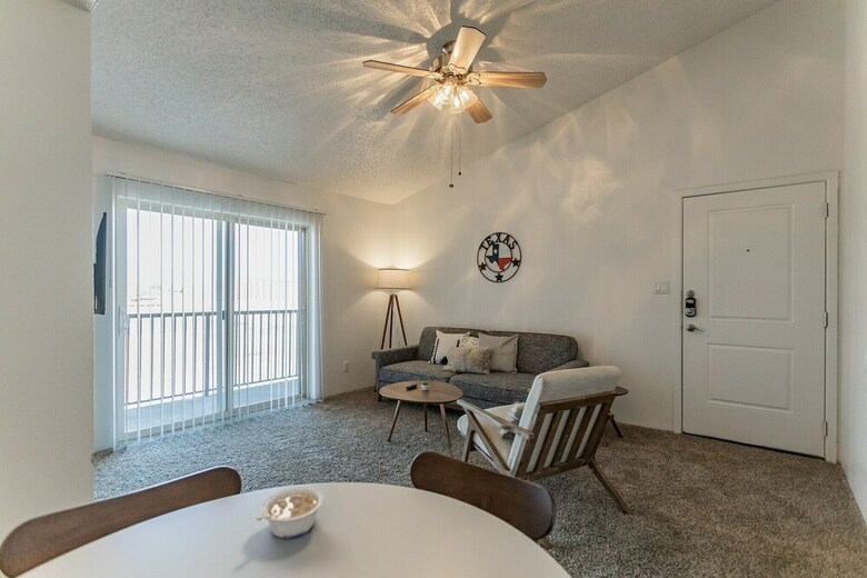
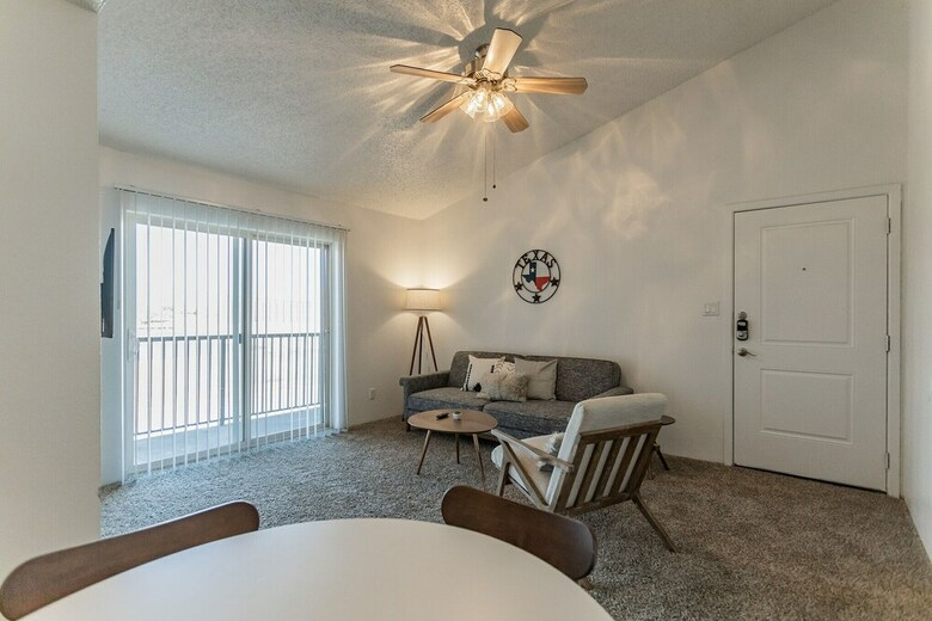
- legume (292, 512)
